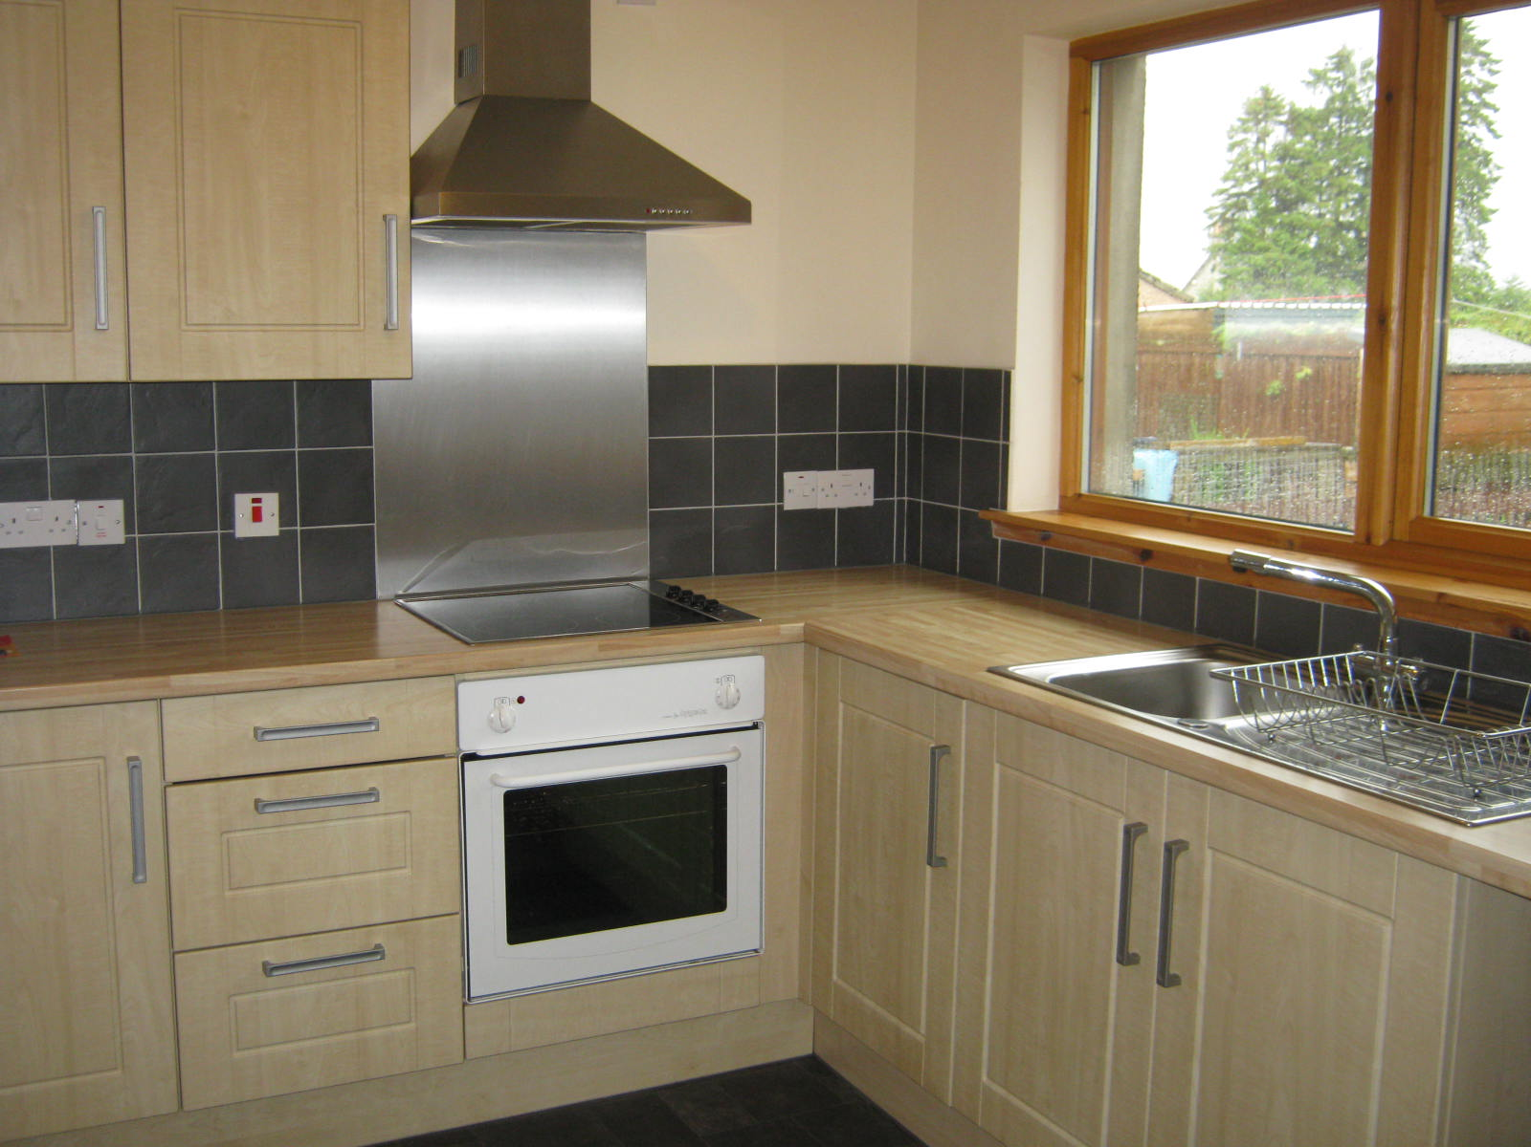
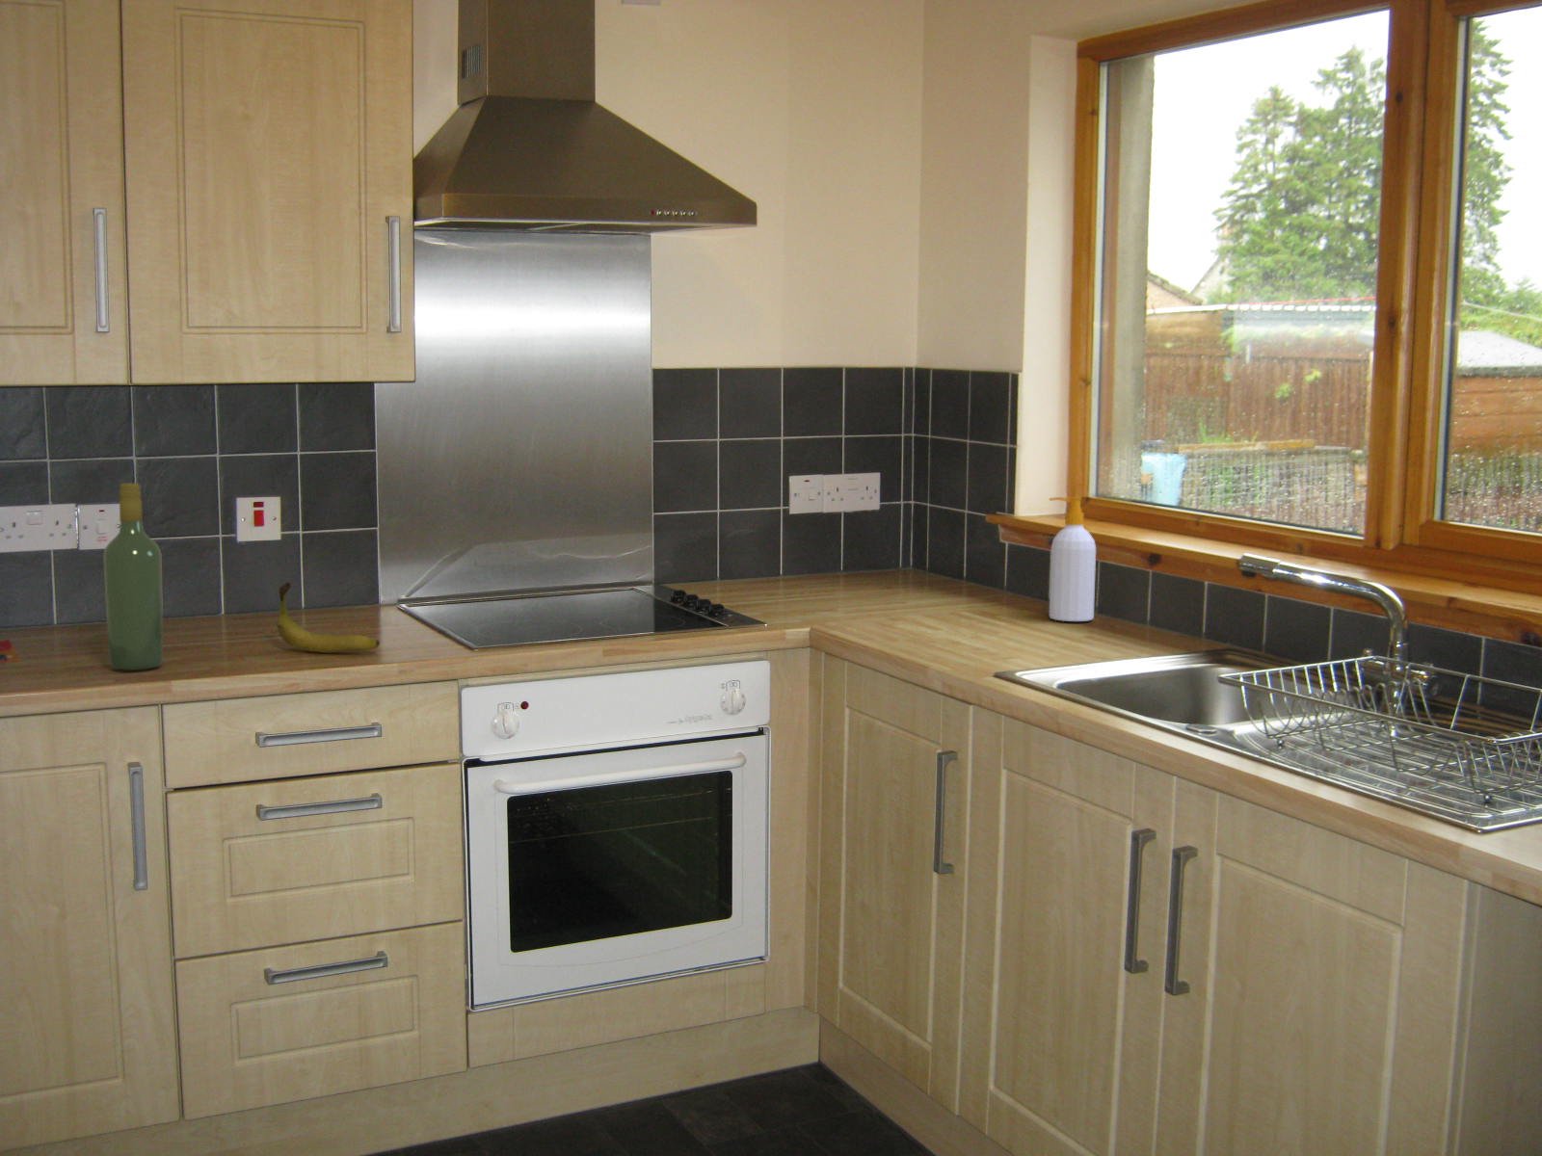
+ wine bottle (134, 576)
+ banana (327, 635)
+ soap bottle (1071, 557)
